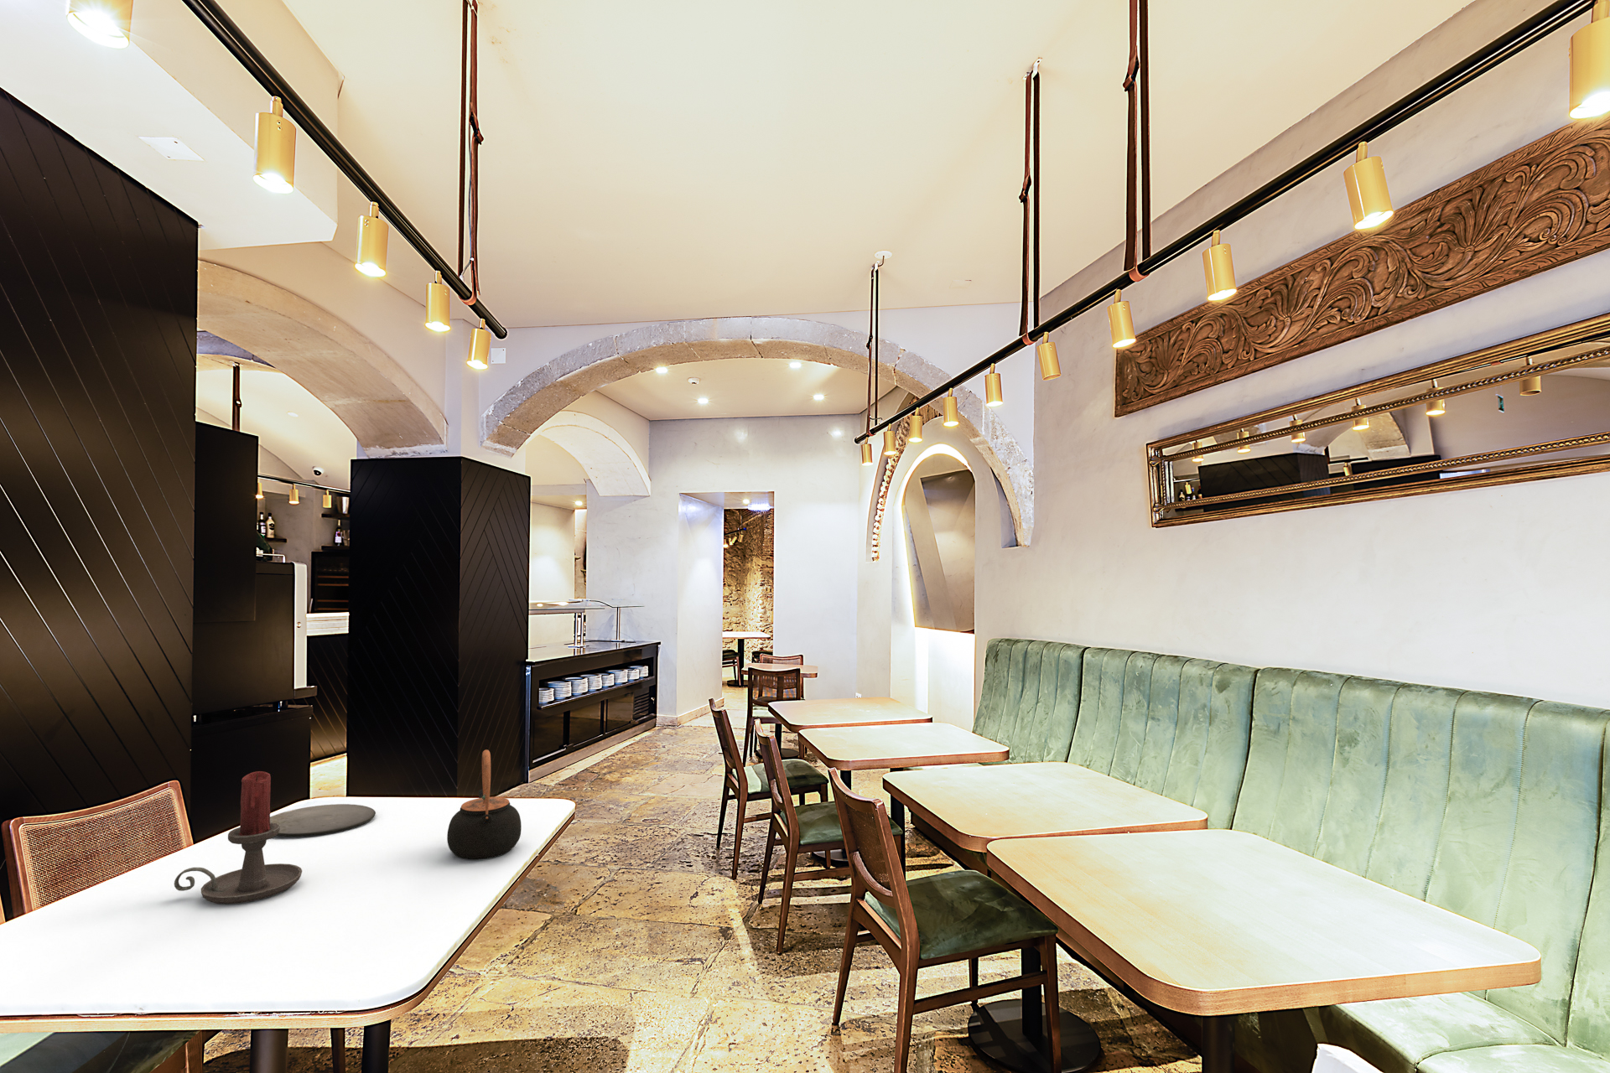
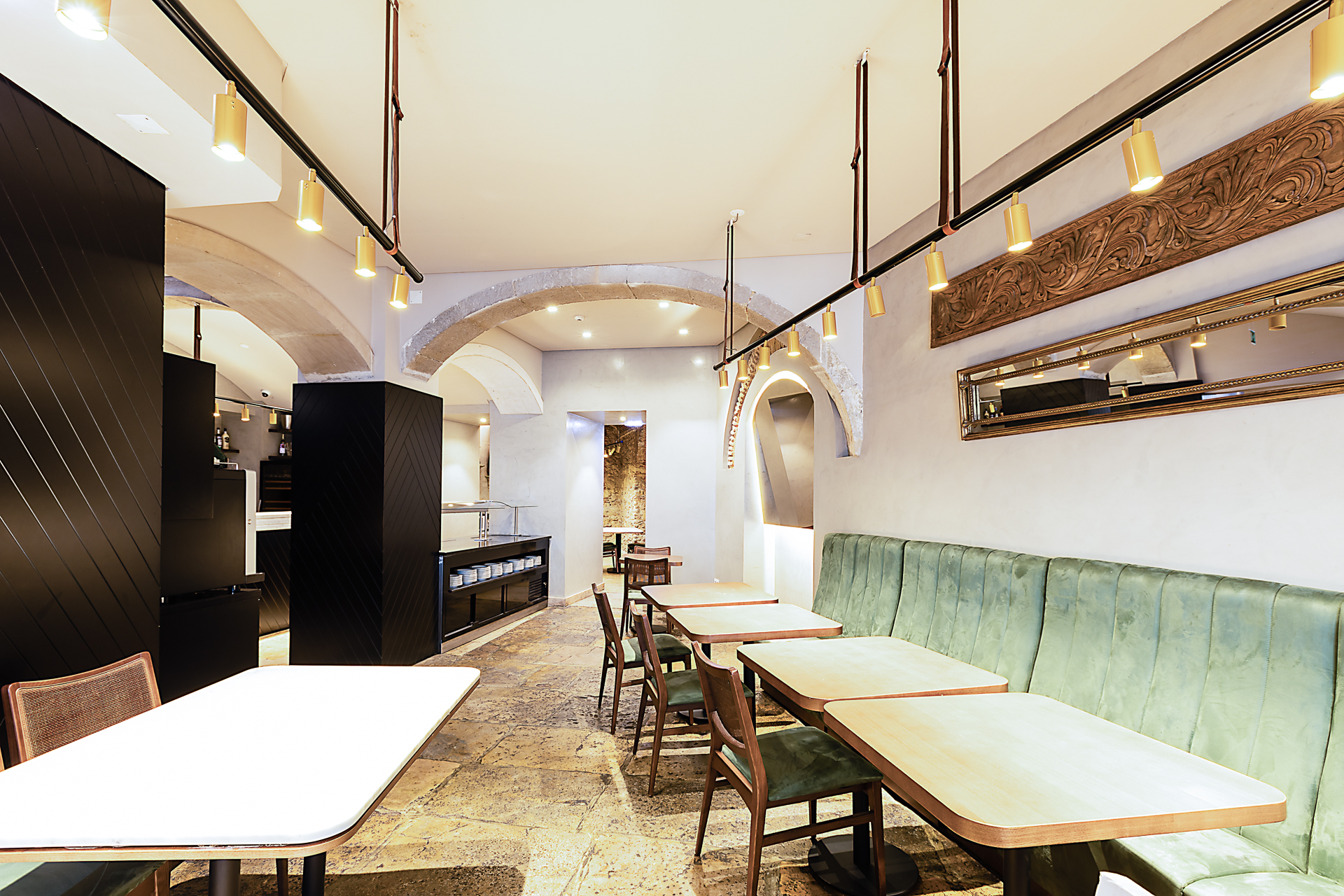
- teapot (485, 798)
- candle holder (240, 832)
- plate (319, 819)
